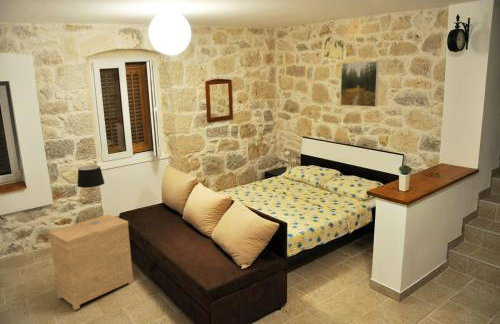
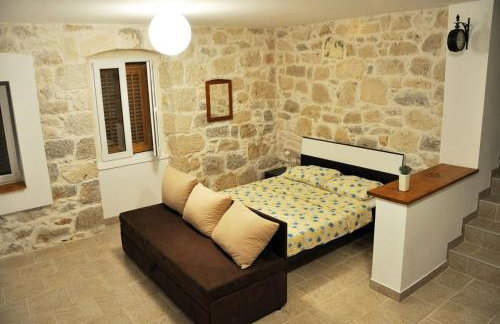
- table lamp (92, 195)
- side table (91, 257)
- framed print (358, 84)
